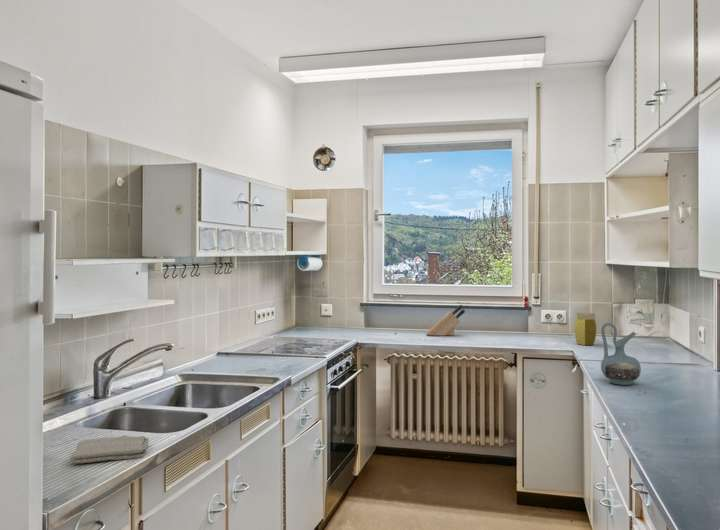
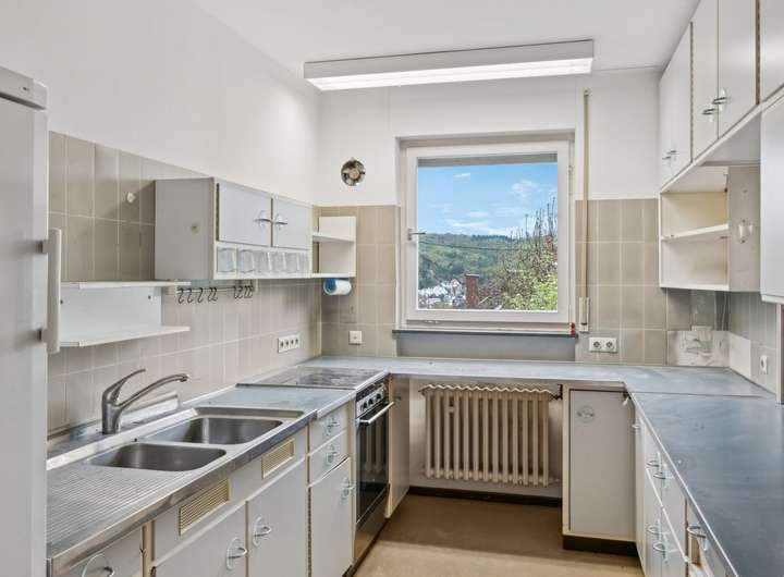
- jar (585, 328)
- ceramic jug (620, 352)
- washcloth (111, 448)
- knife block (445, 319)
